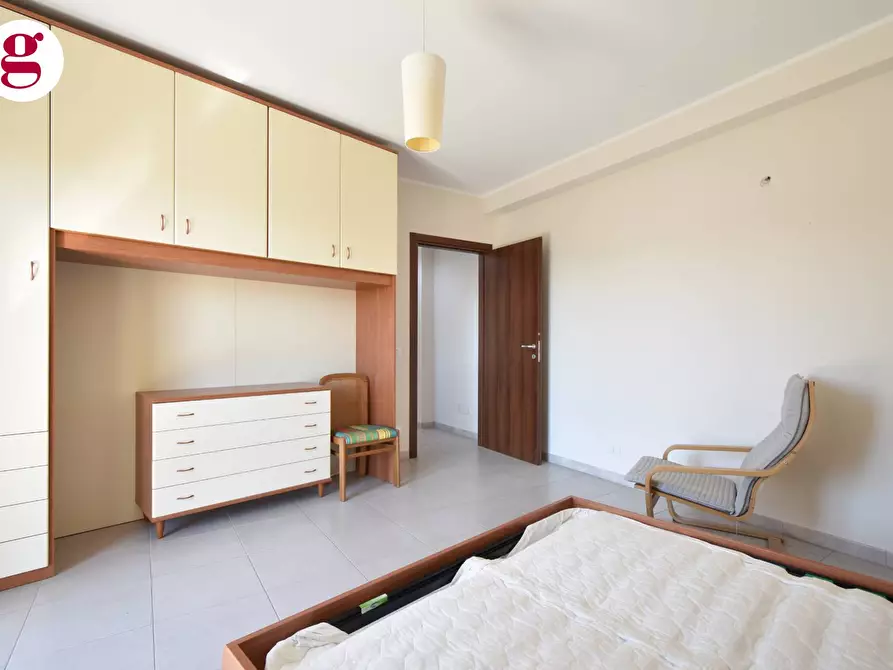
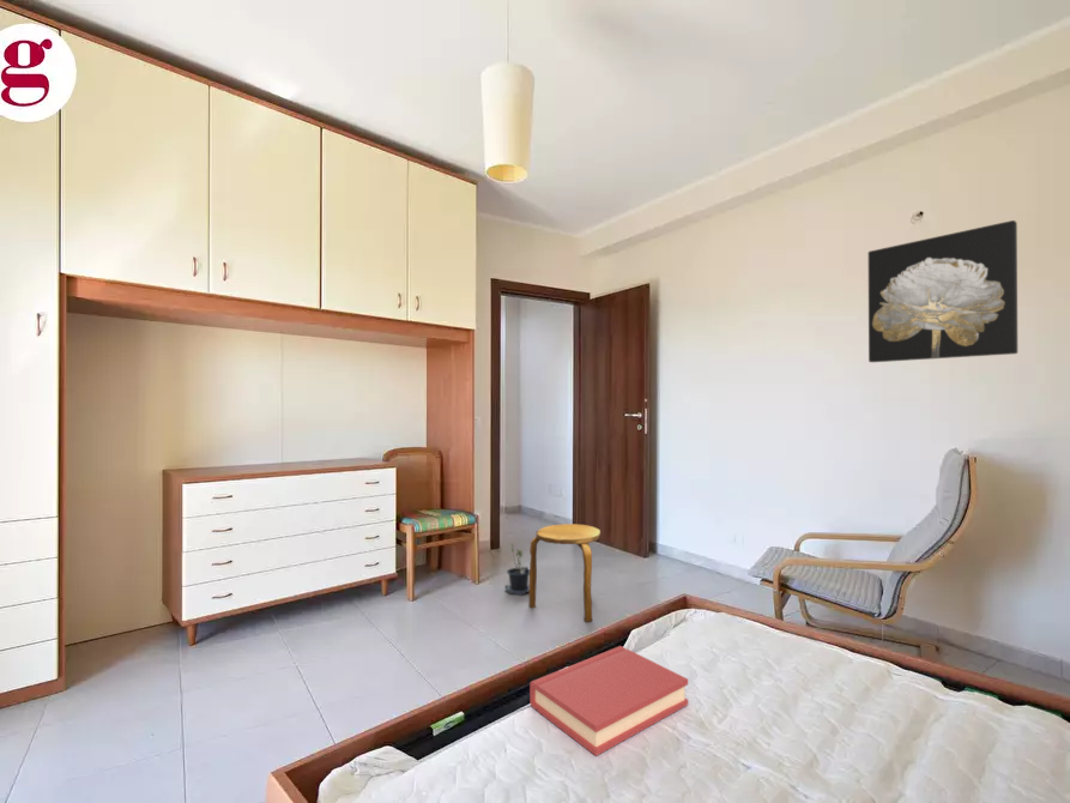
+ hardback book (609, 692)
+ wall art (936, 297)
+ potted plant (516, 566)
+ stool (584, 569)
